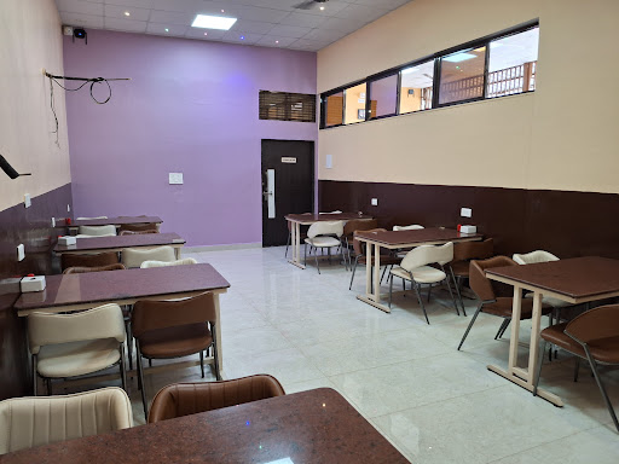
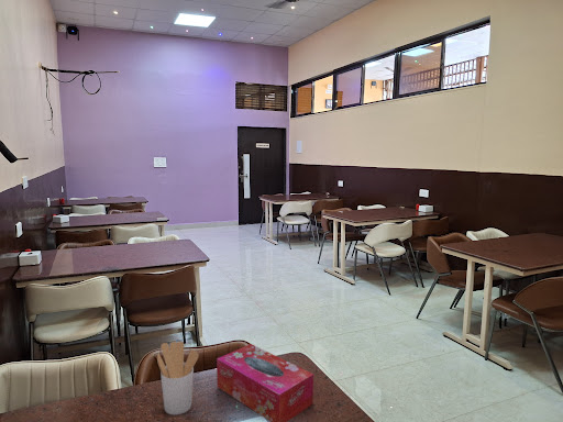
+ tissue box (263, 380)
+ utensil holder (175, 375)
